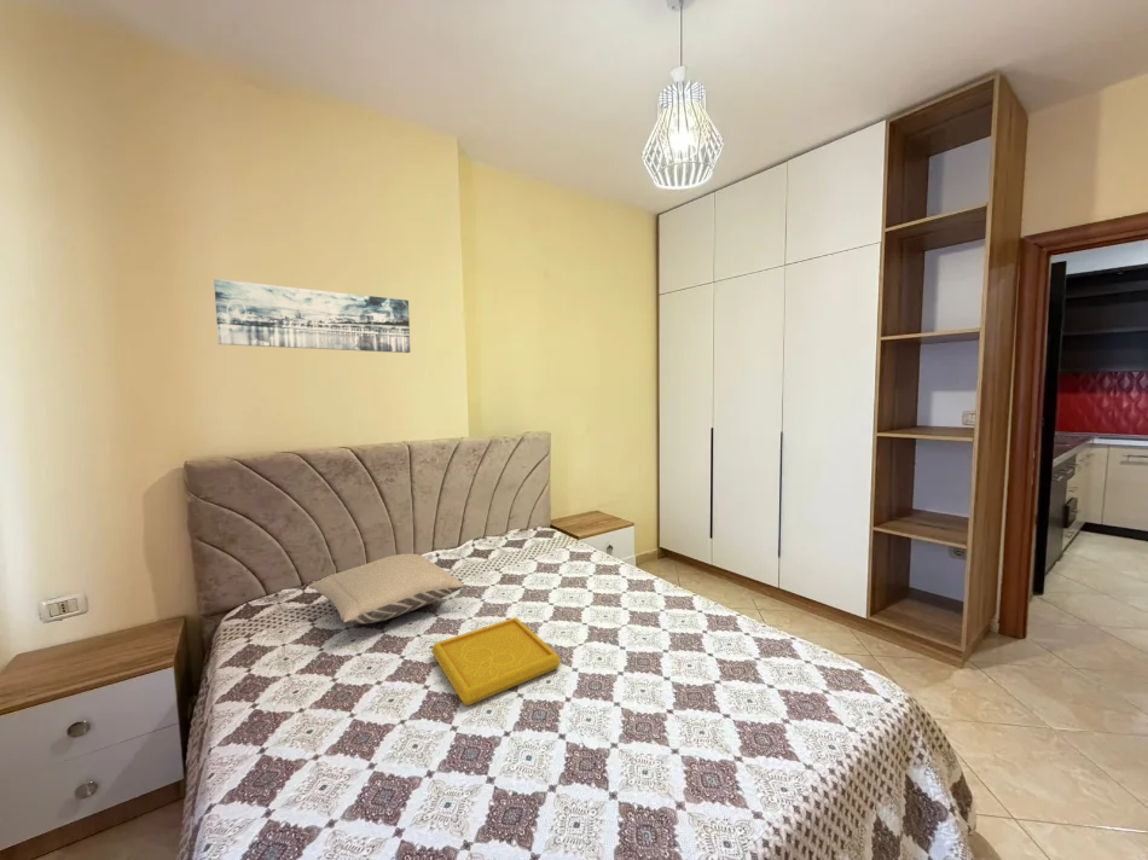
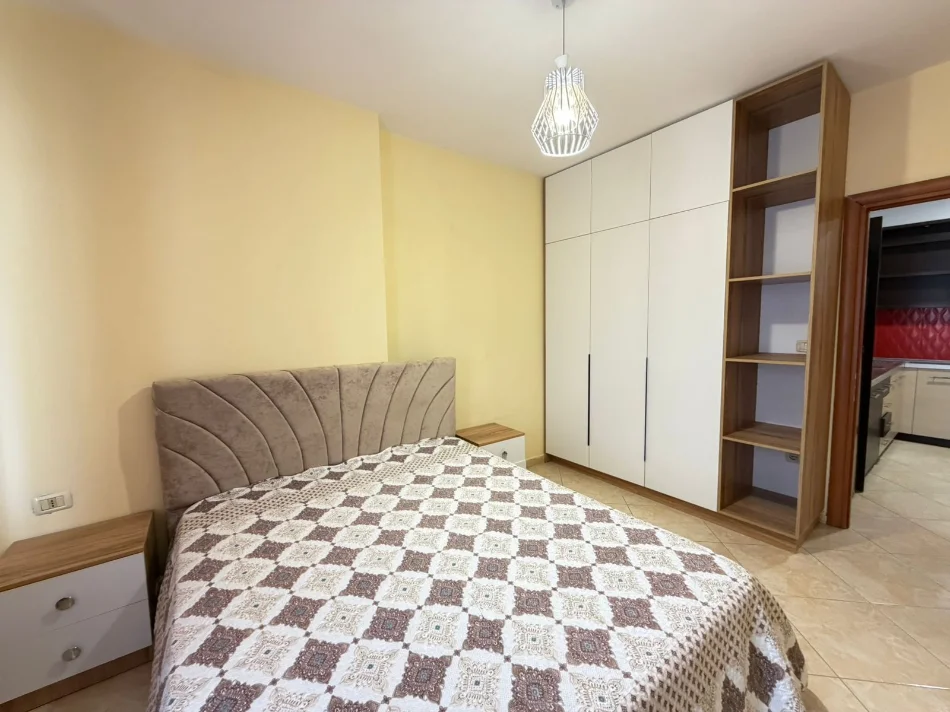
- pillow (385, 586)
- serving tray (494, 655)
- wall art (323, 320)
